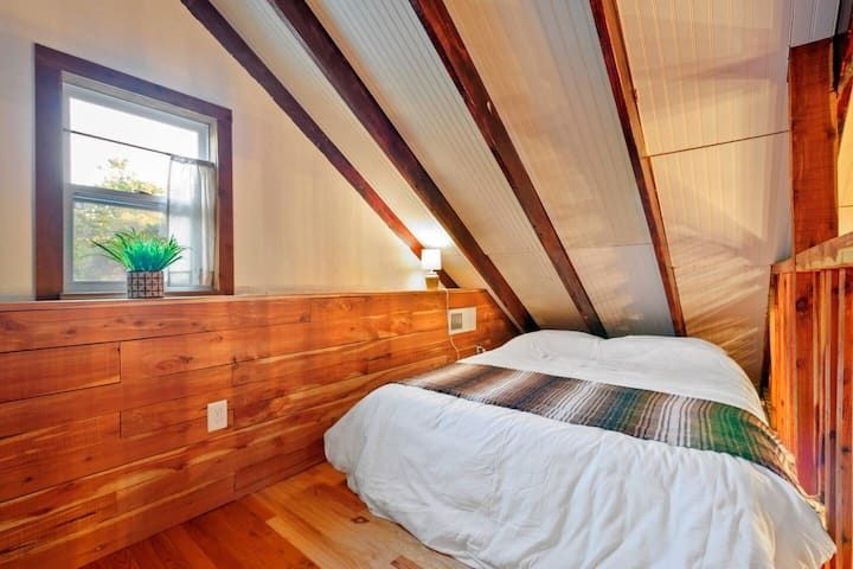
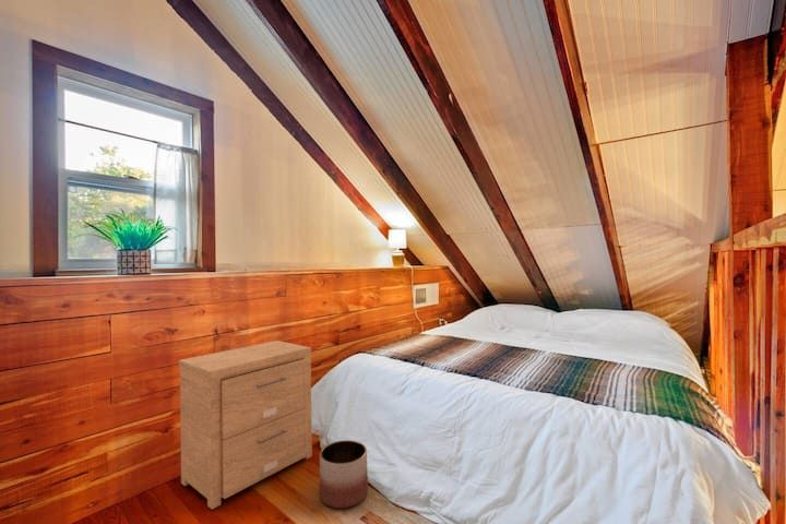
+ side table (252, 412)
+ planter (343, 473)
